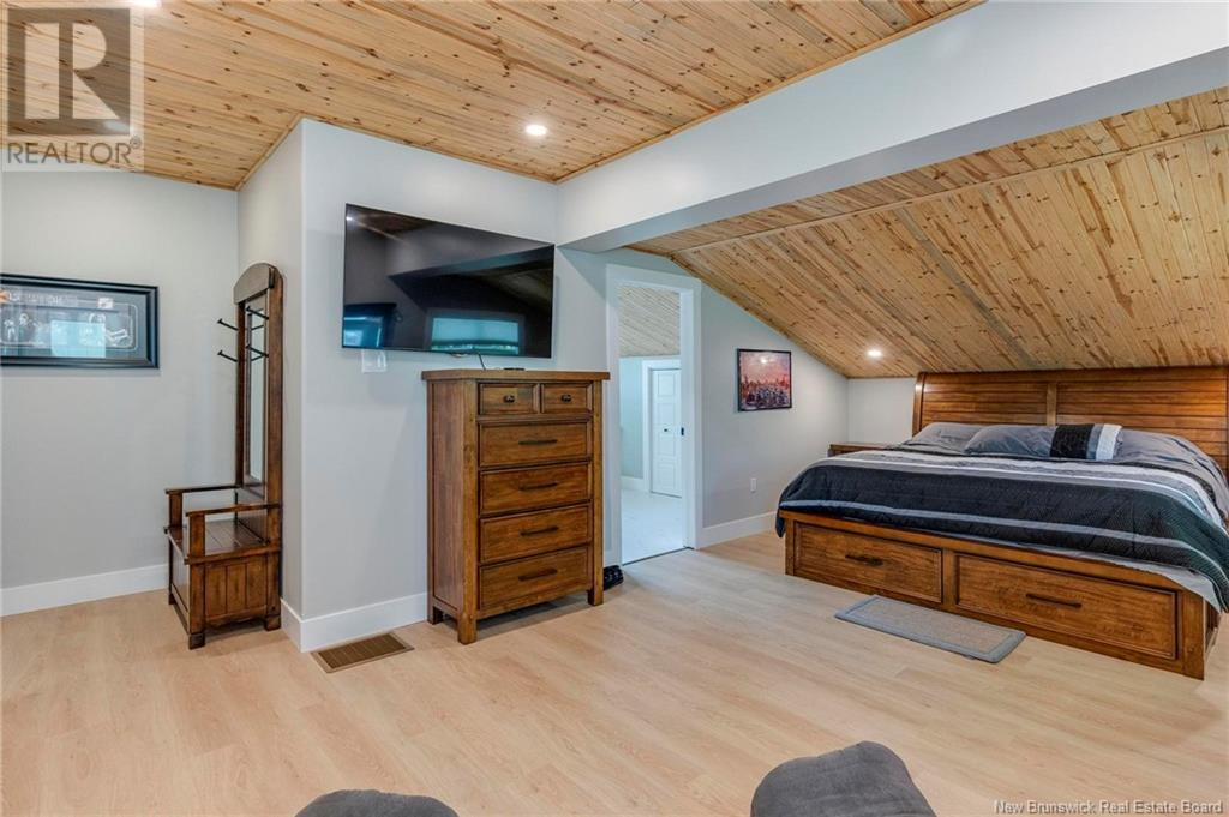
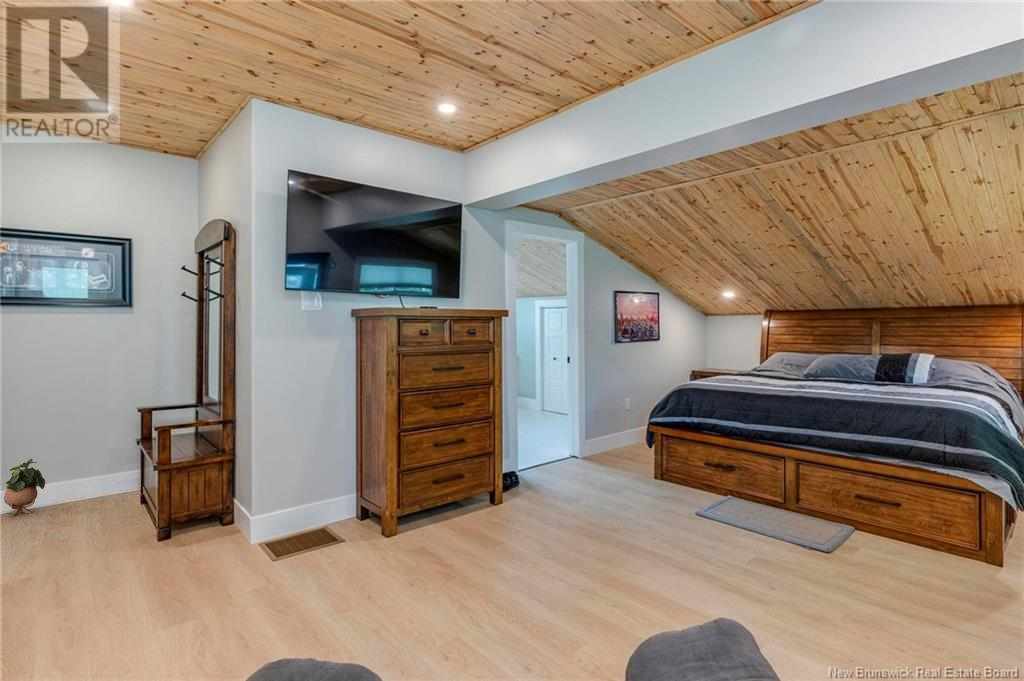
+ potted plant (25, 486)
